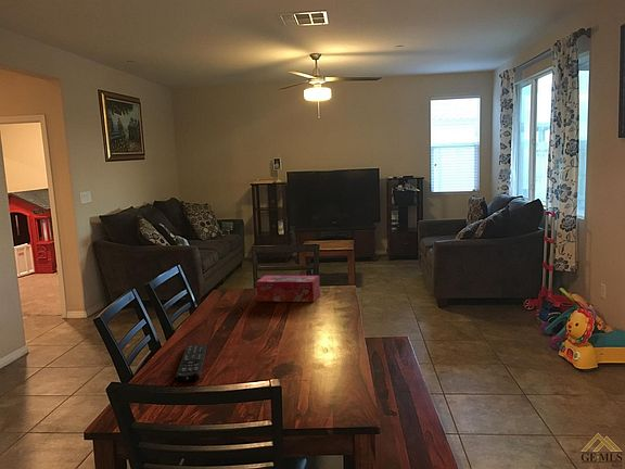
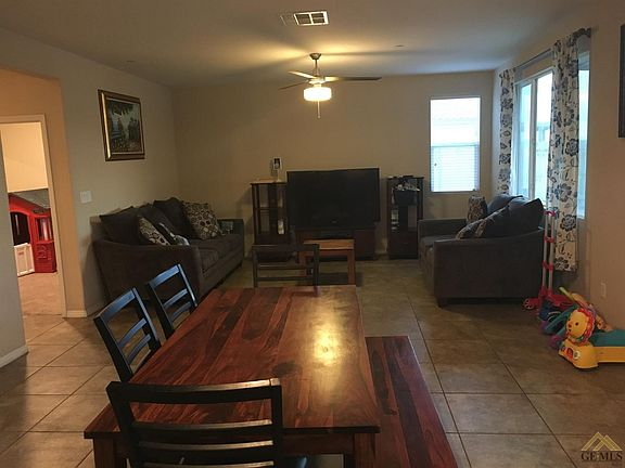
- remote control (192, 360)
- tissue box (289, 288)
